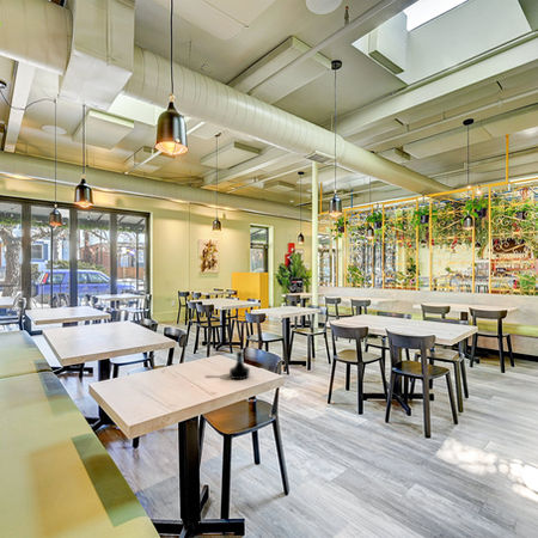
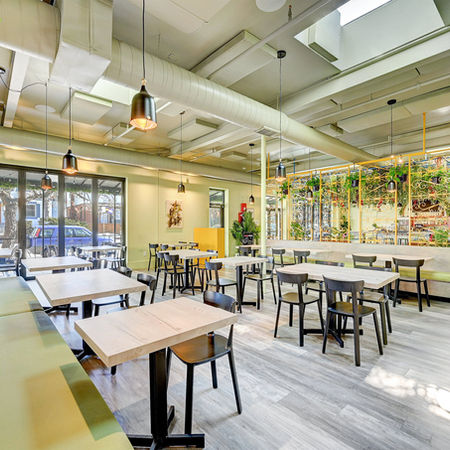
- tequila bottle (239, 363)
